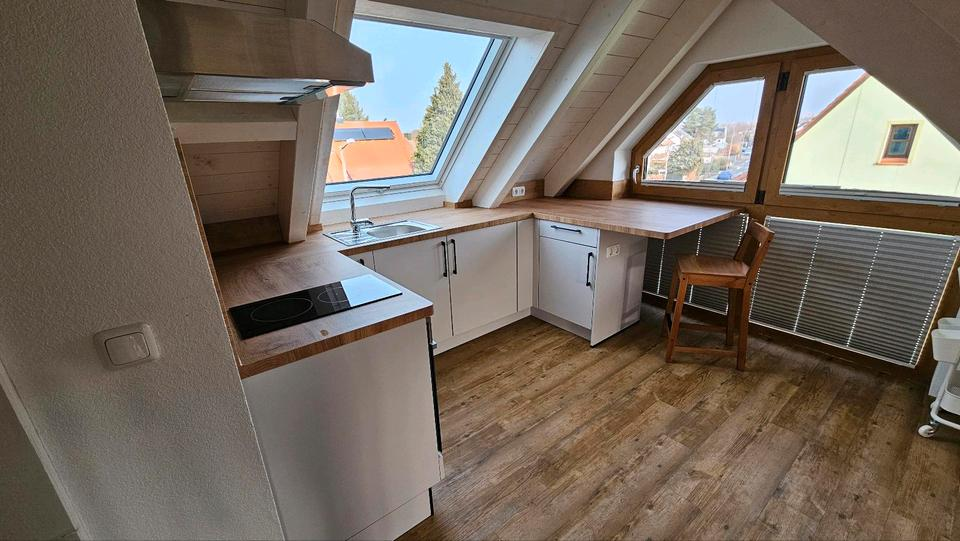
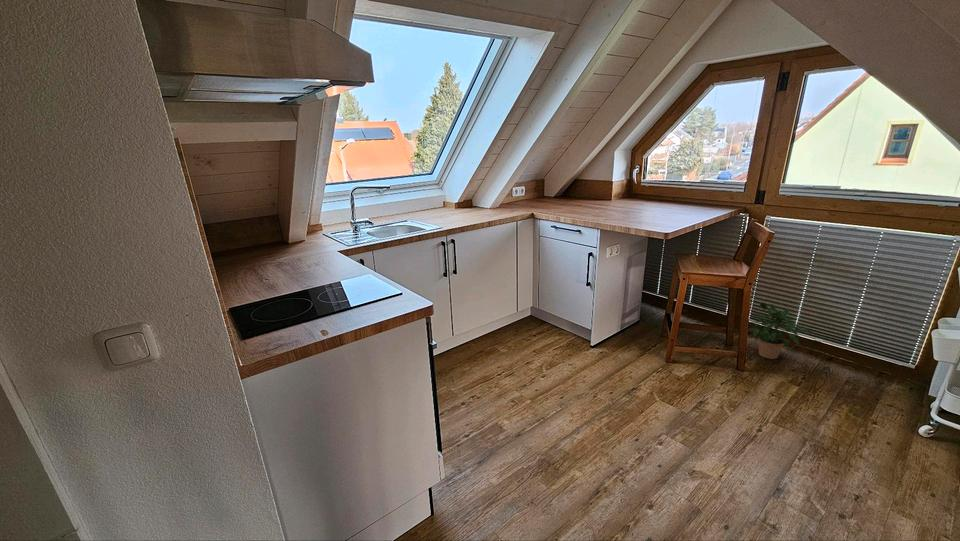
+ potted plant (778, 331)
